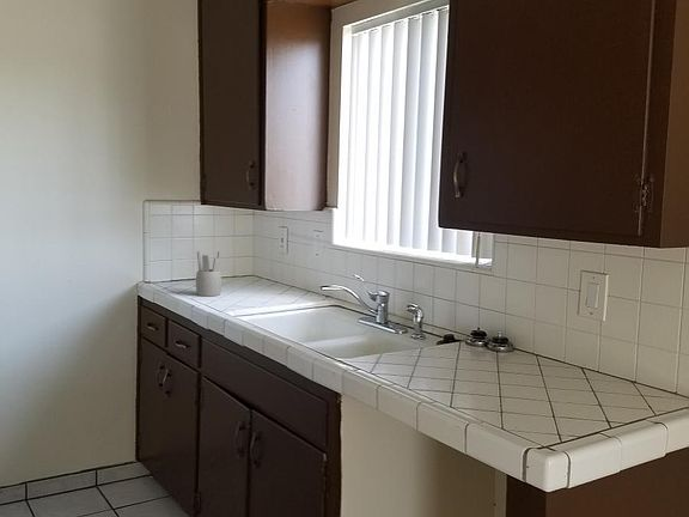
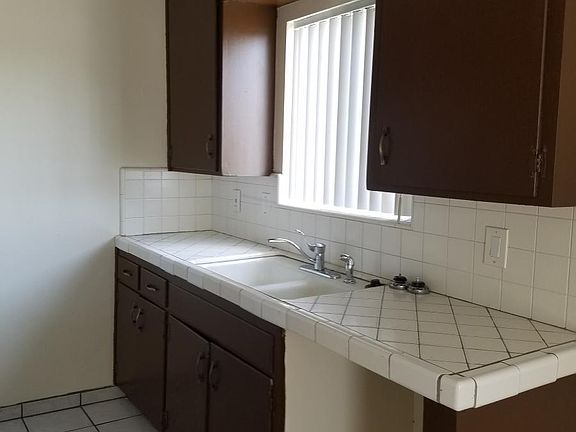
- utensil holder (208, 273)
